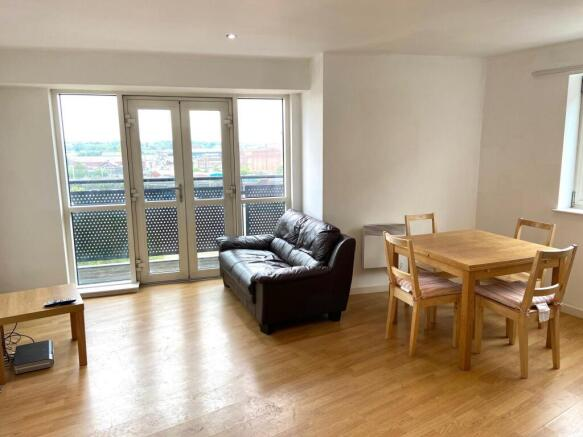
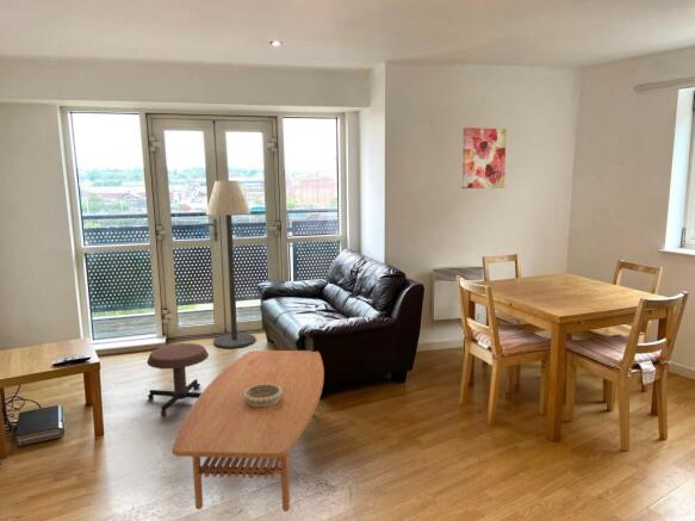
+ stool (179, 376)
+ floor lamp (230, 262)
+ coffee table (263, 422)
+ wall art (484, 159)
+ decorative bowl (262, 393)
